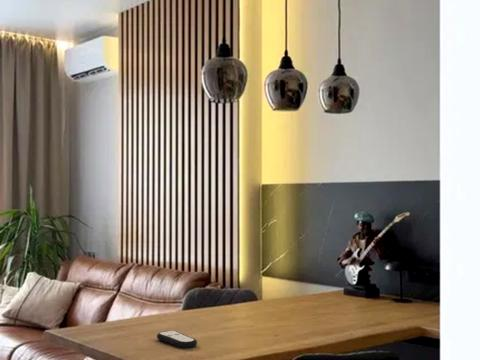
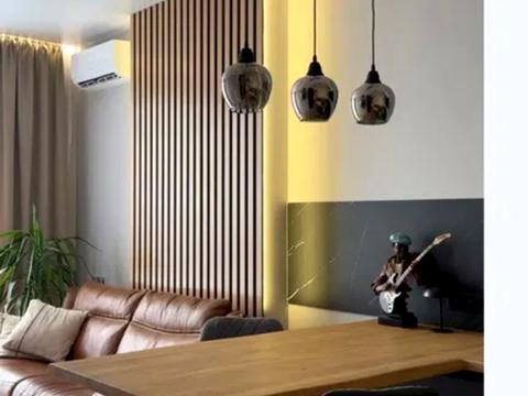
- remote control (177, 338)
